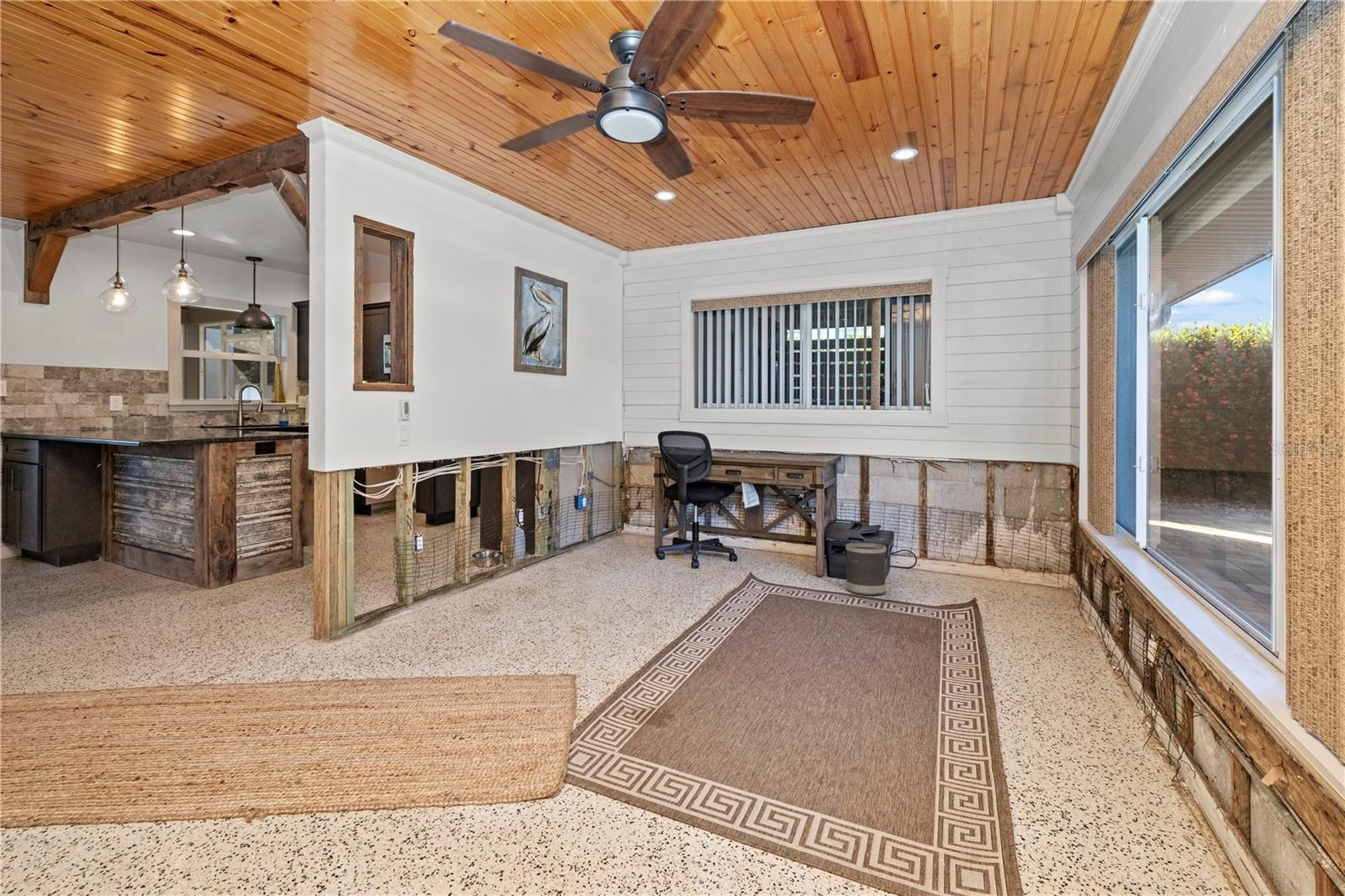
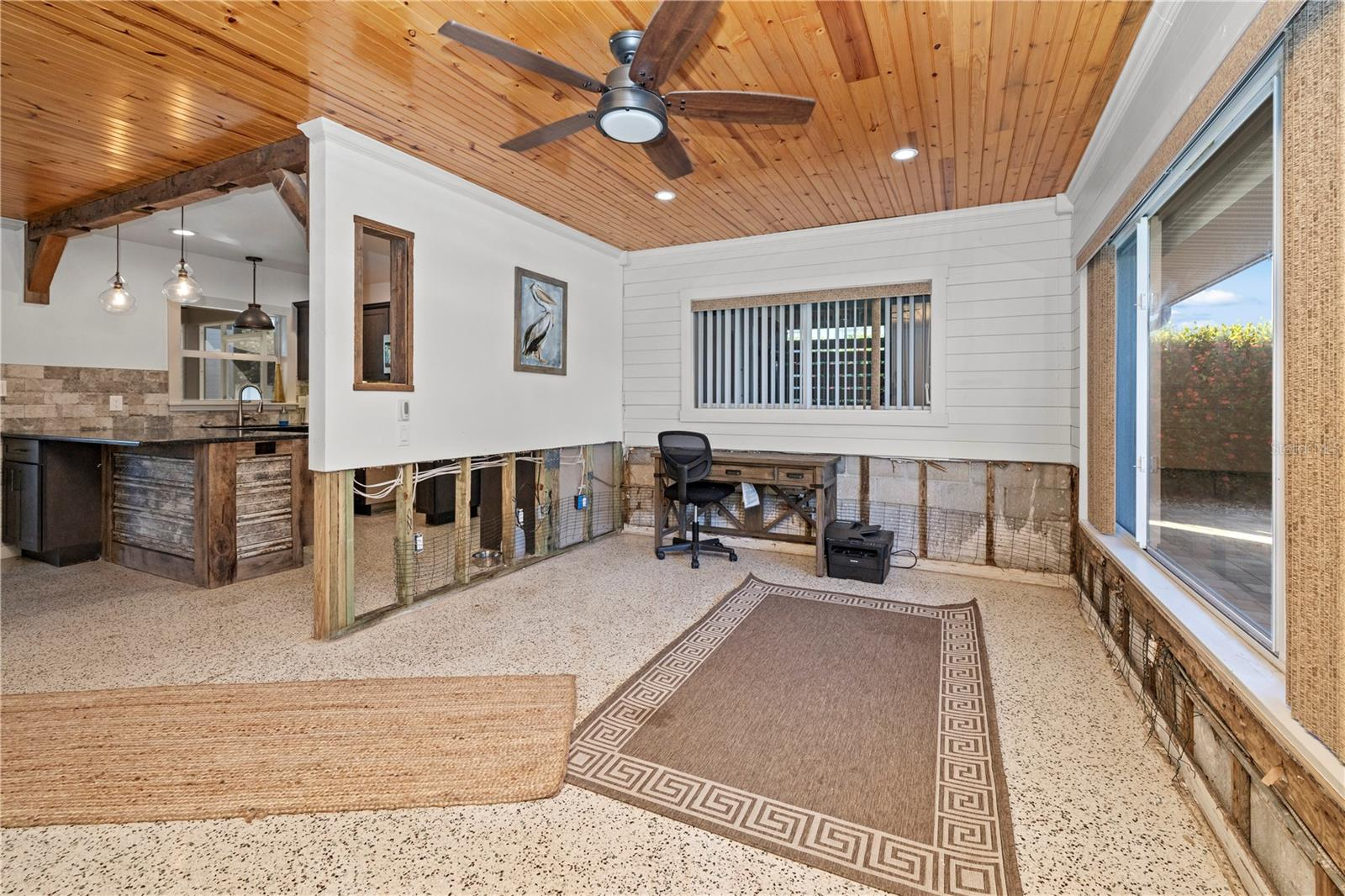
- wastebasket (866, 567)
